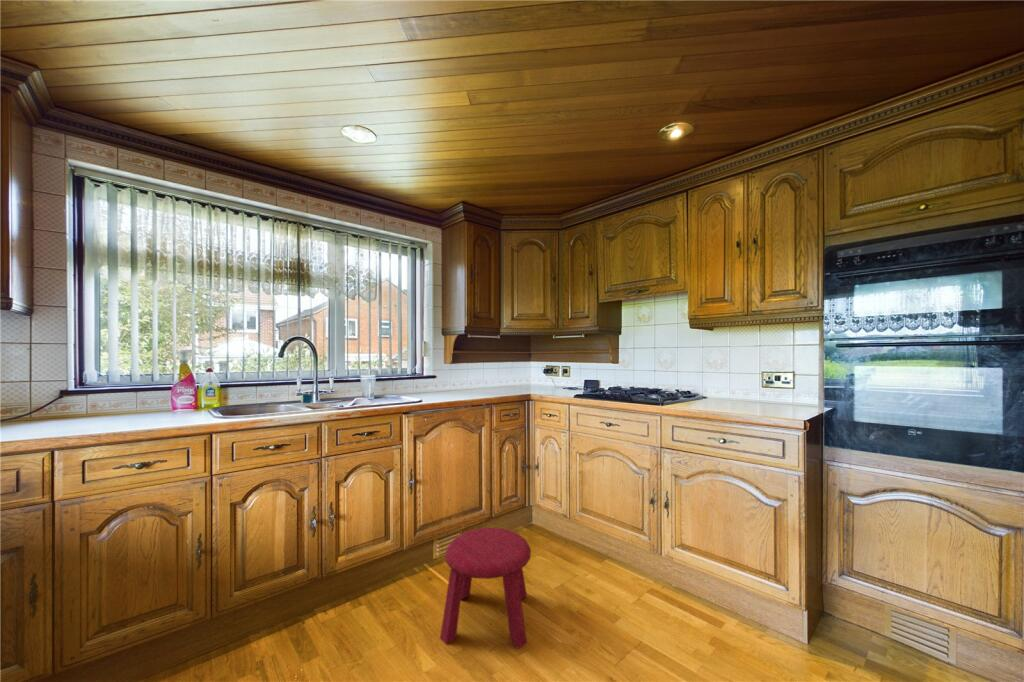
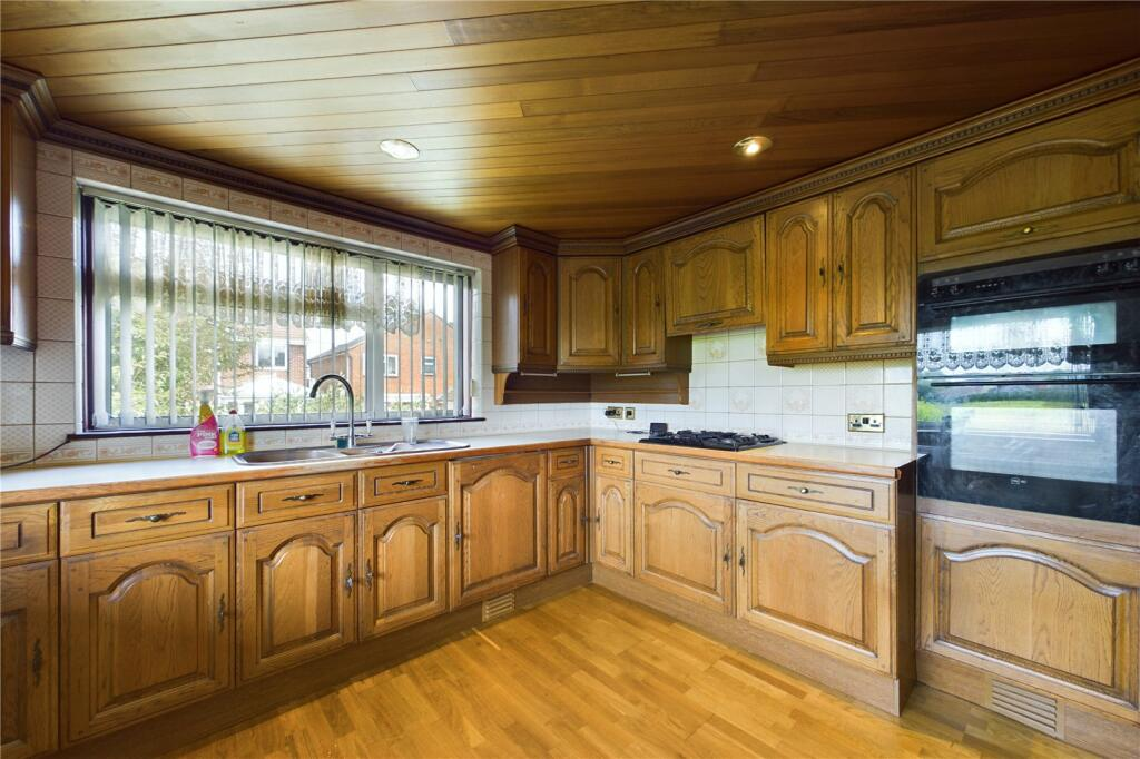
- stool (488, 578)
